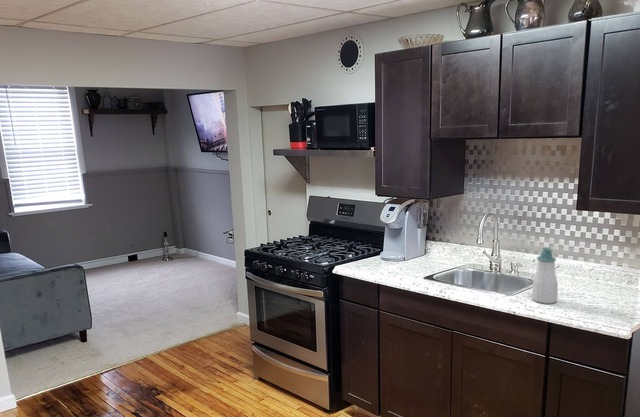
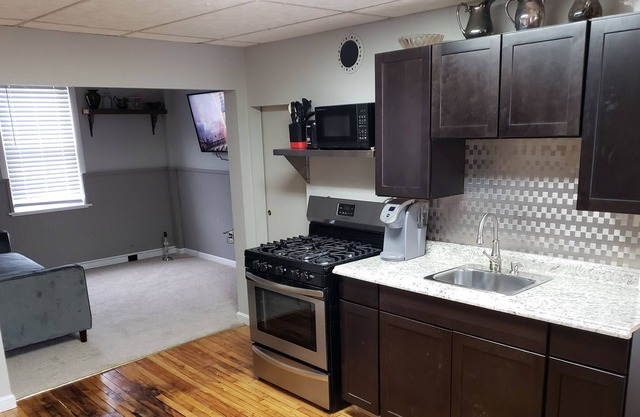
- soap bottle (545, 274)
